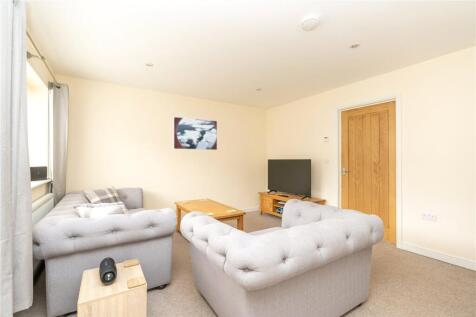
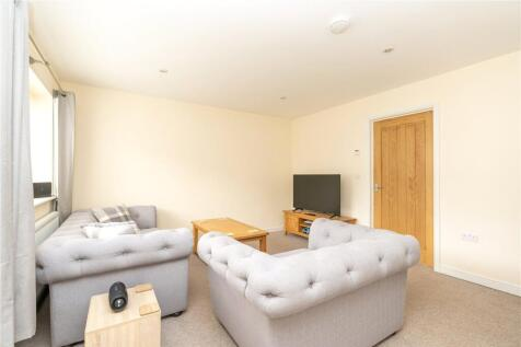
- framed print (196, 134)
